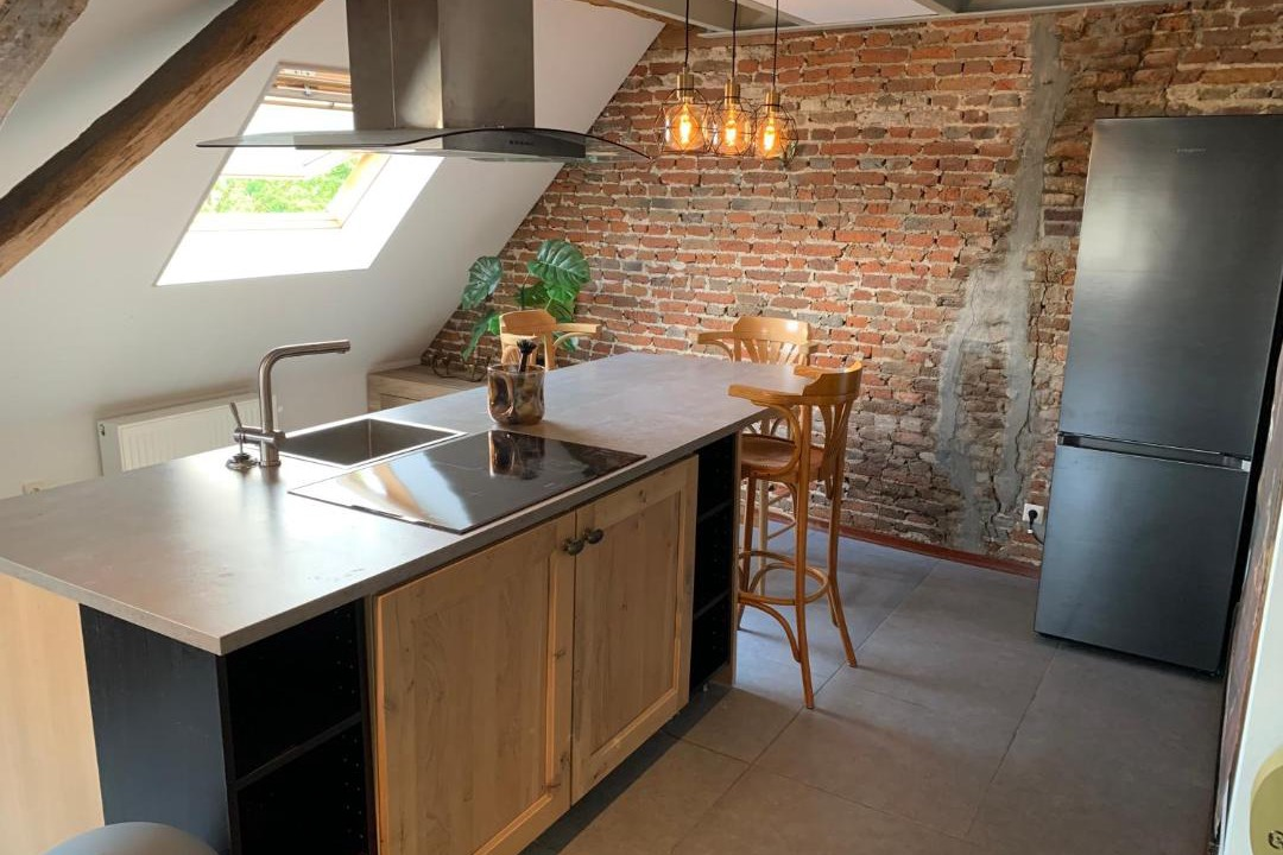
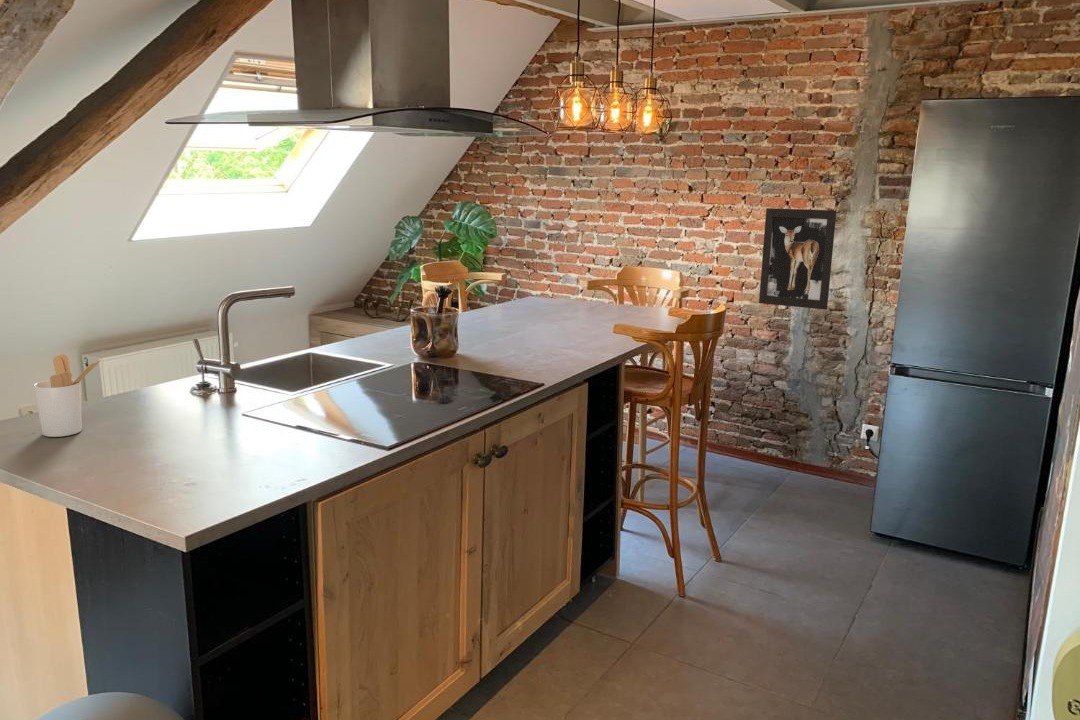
+ utensil holder (70, 394)
+ wall art (796, 258)
